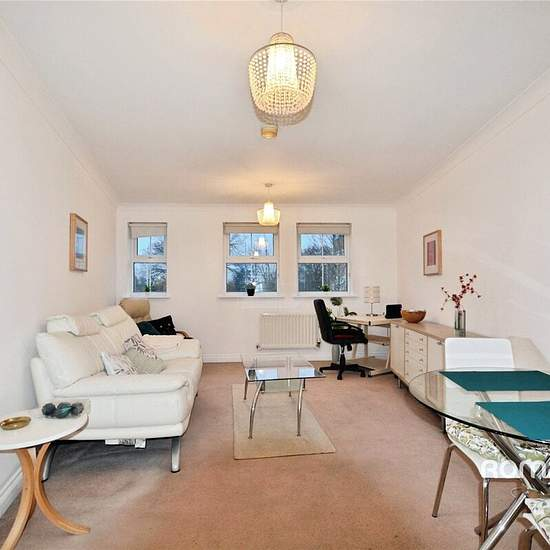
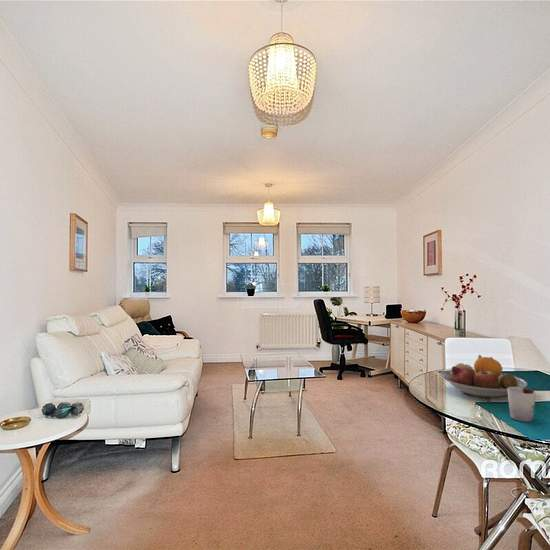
+ cup (521, 403)
+ fruit bowl (481, 375)
